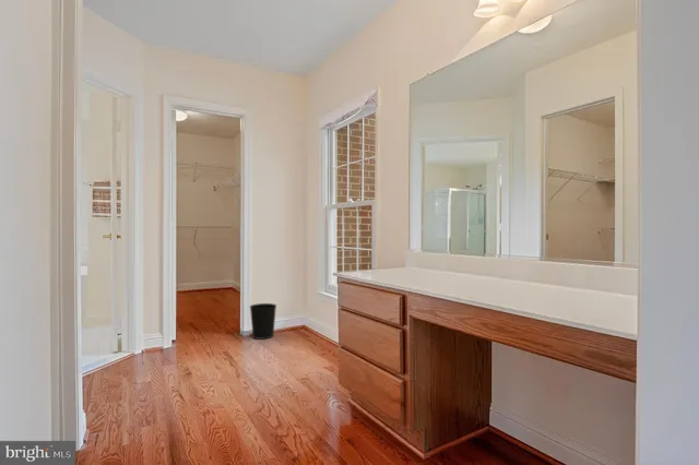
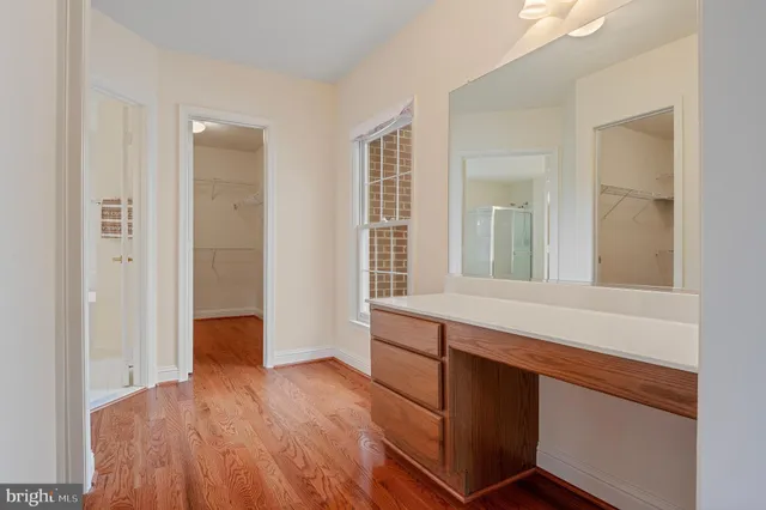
- wastebasket (263, 321)
